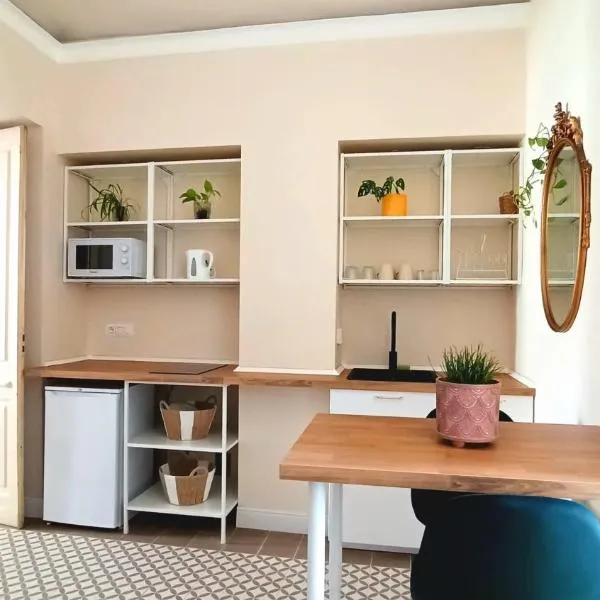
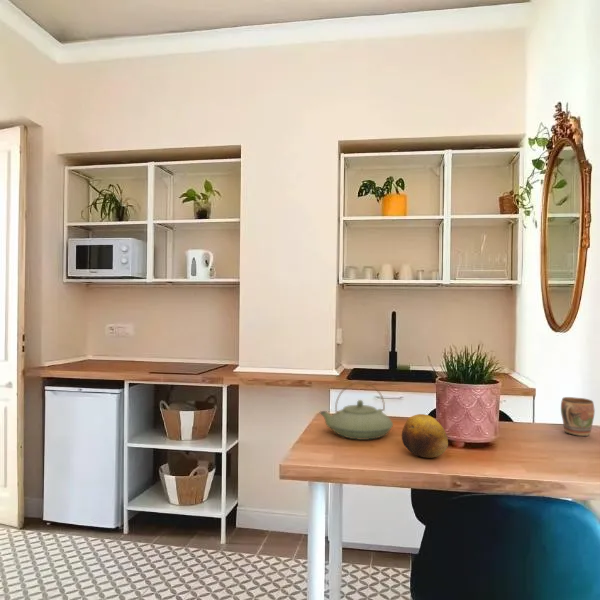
+ teapot (355, 408)
+ fruit (423, 435)
+ mug (574, 416)
